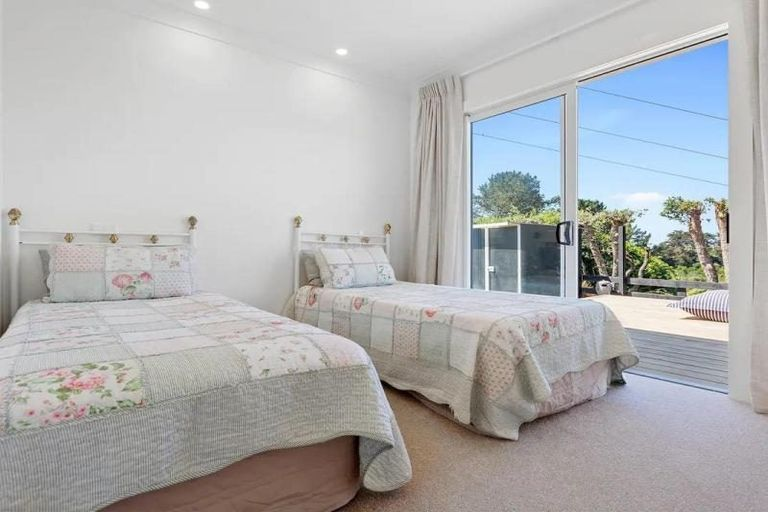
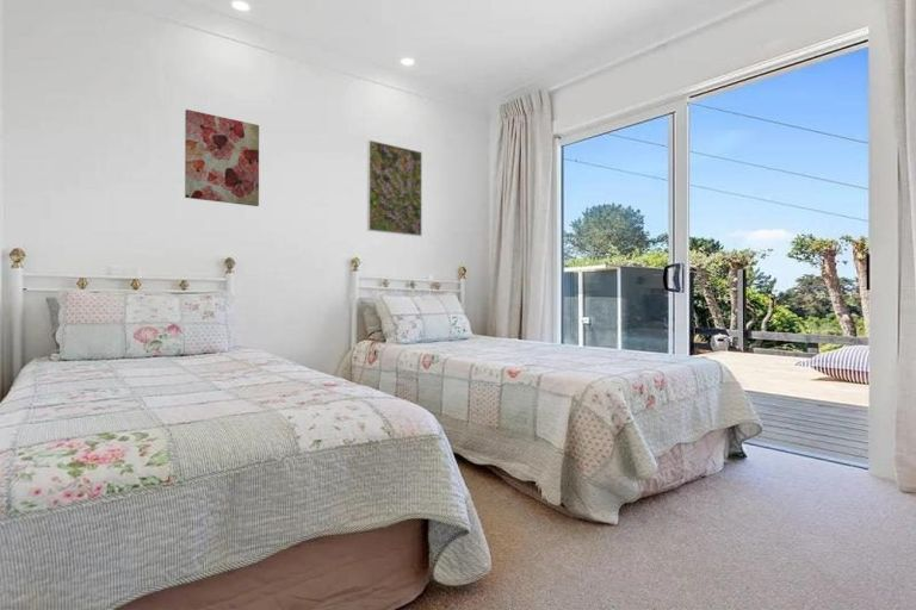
+ wall art (223, 160)
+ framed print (395, 189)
